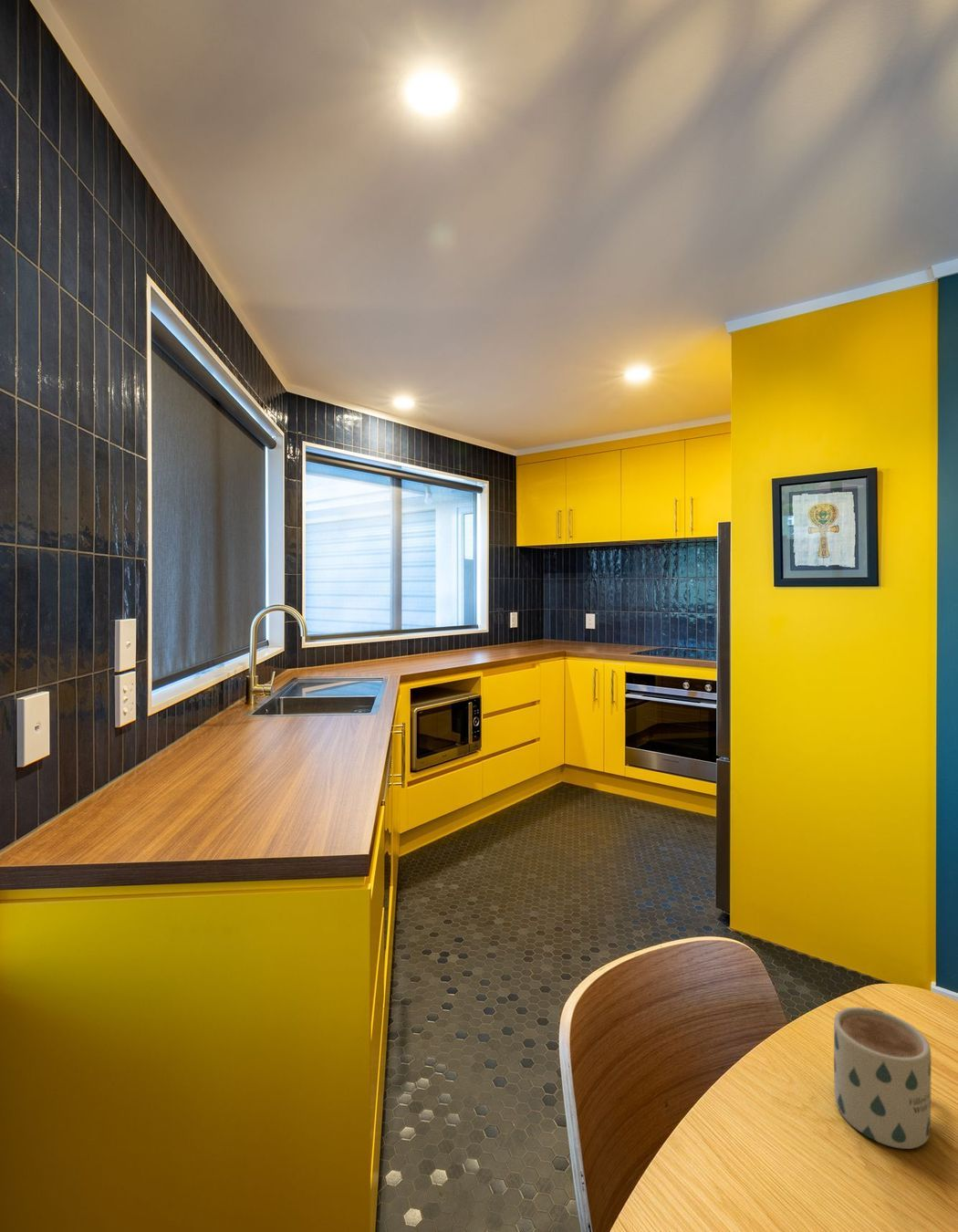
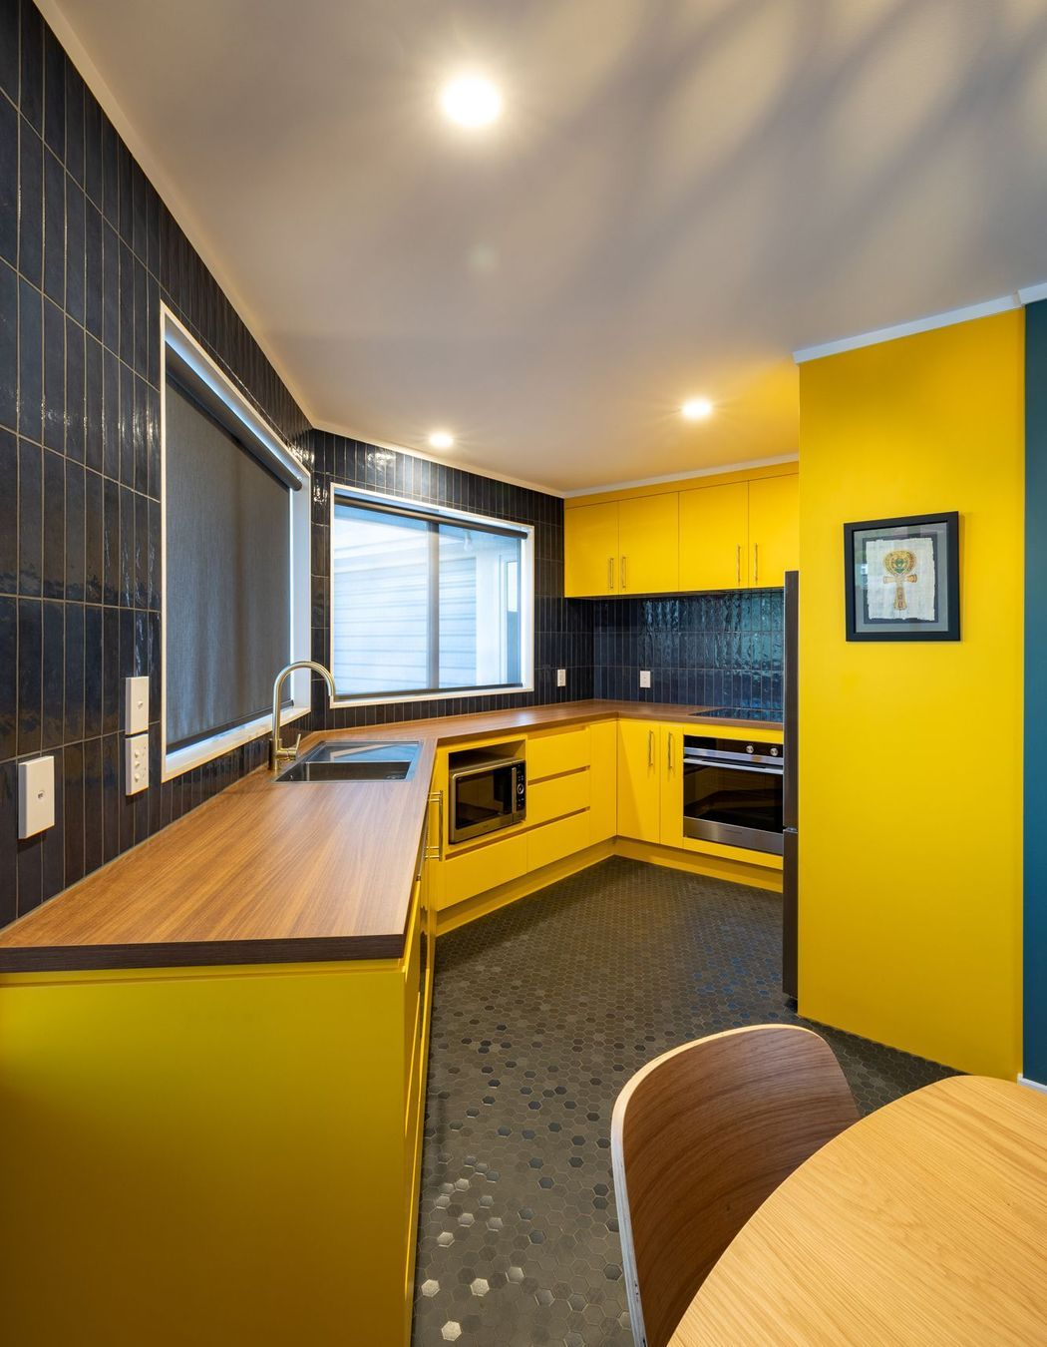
- mug (887, 1067)
